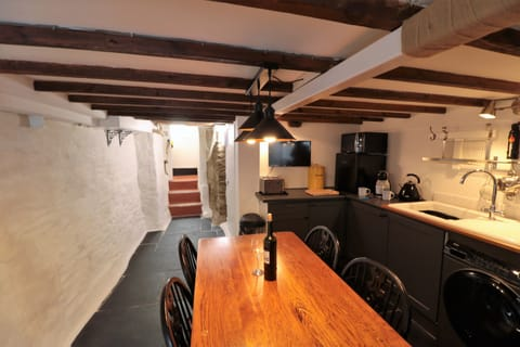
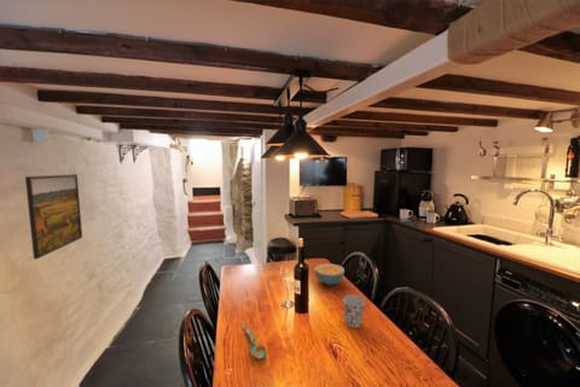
+ cup (353, 311)
+ cereal bowl (329, 276)
+ spoon (251, 339)
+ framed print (58, 212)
